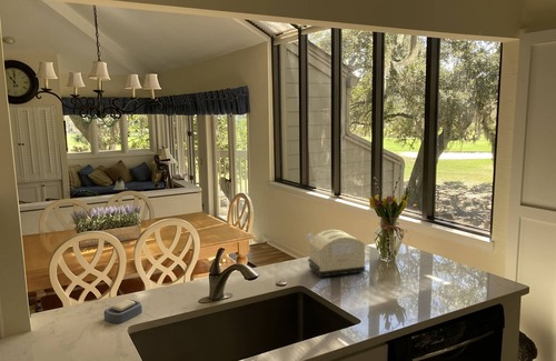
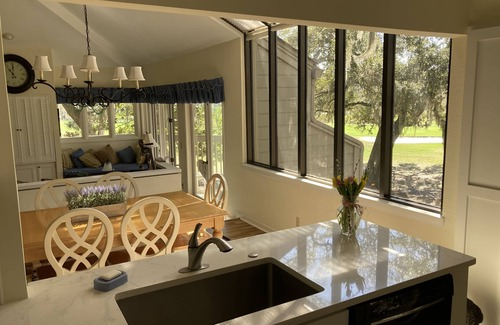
- toaster (331, 249)
